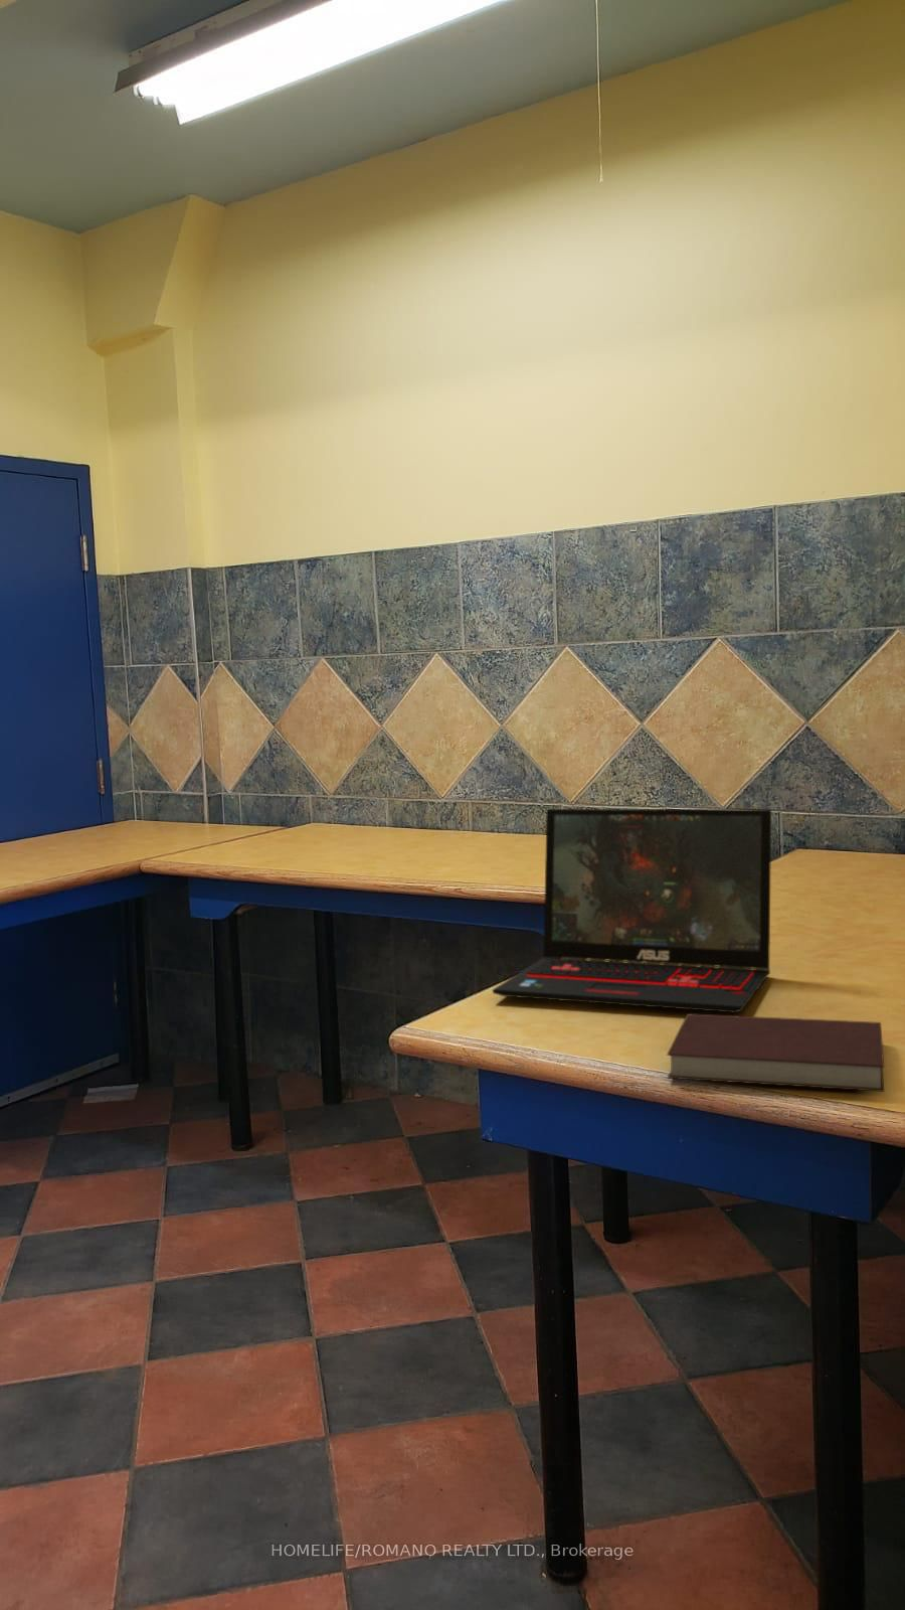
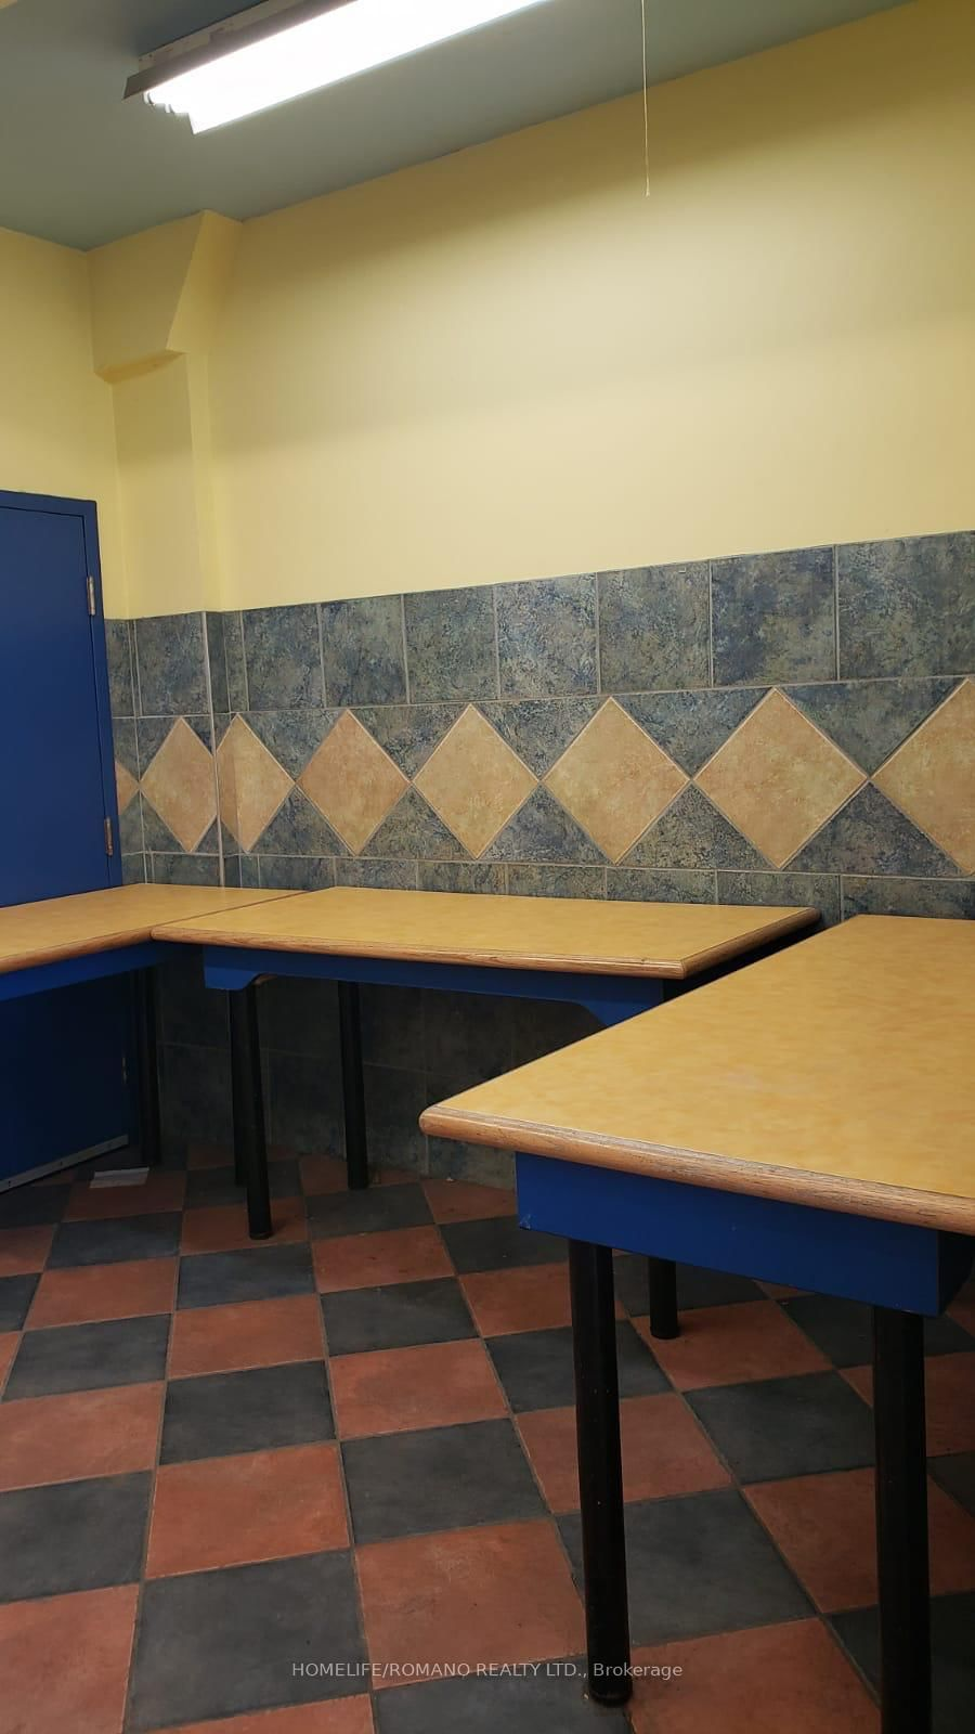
- notebook (777, 1048)
- laptop (634, 901)
